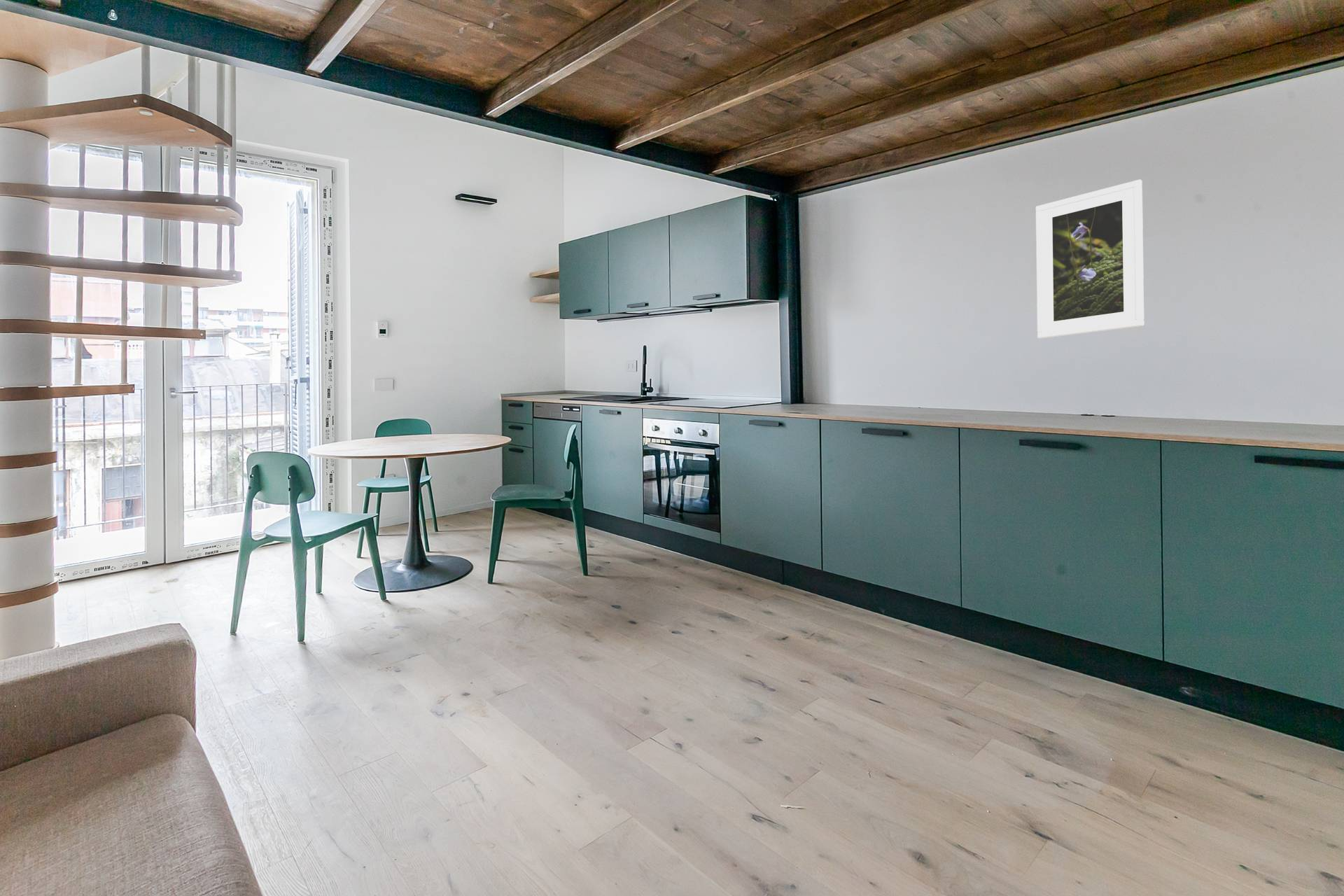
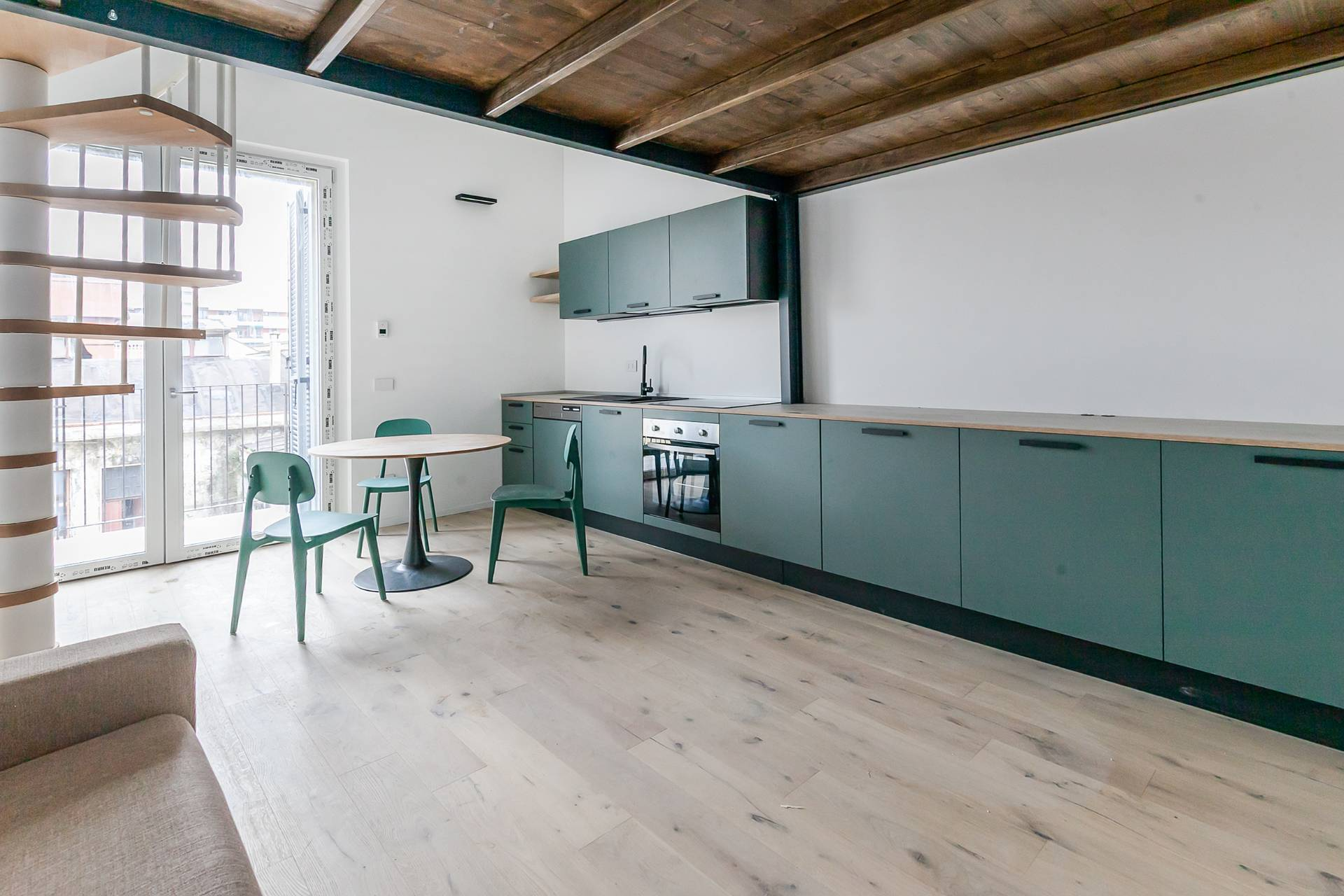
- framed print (1087, 262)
